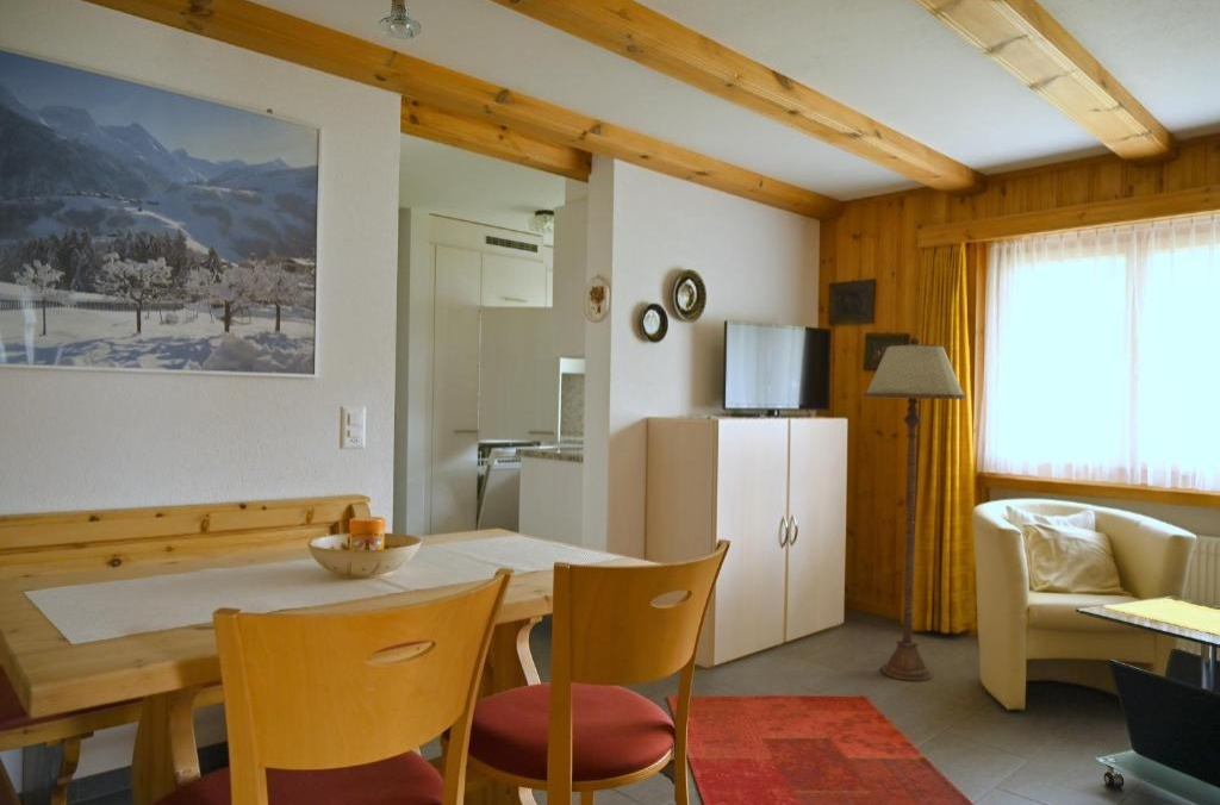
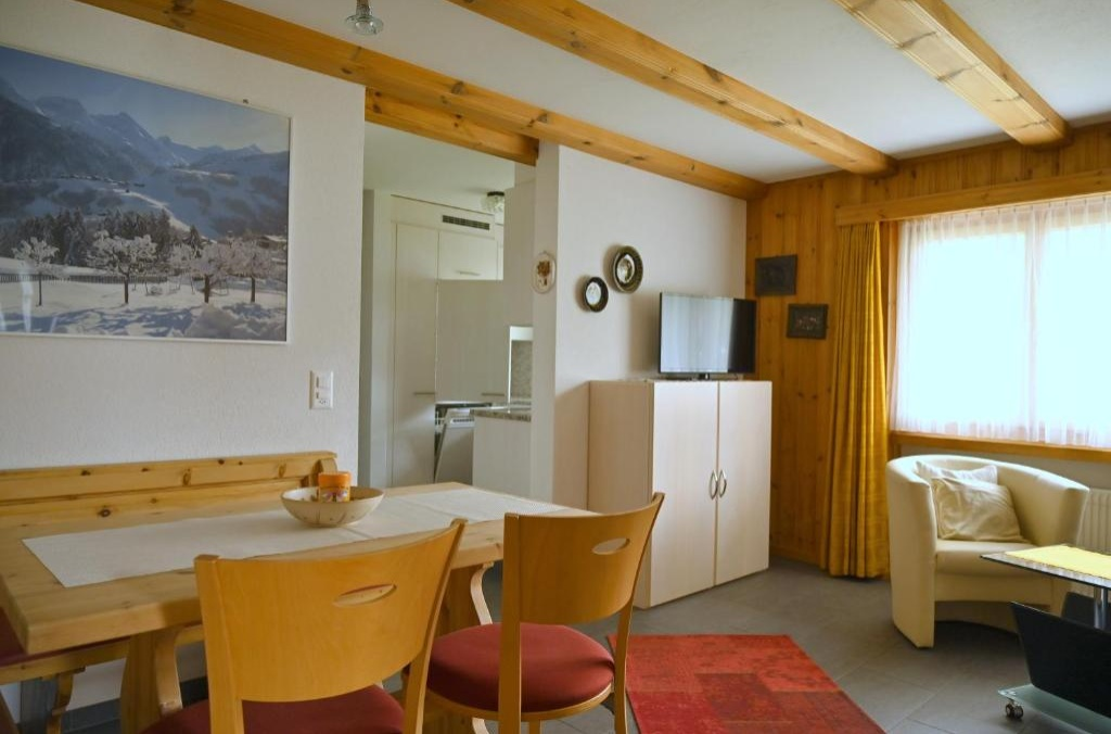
- floor lamp (910, 505)
